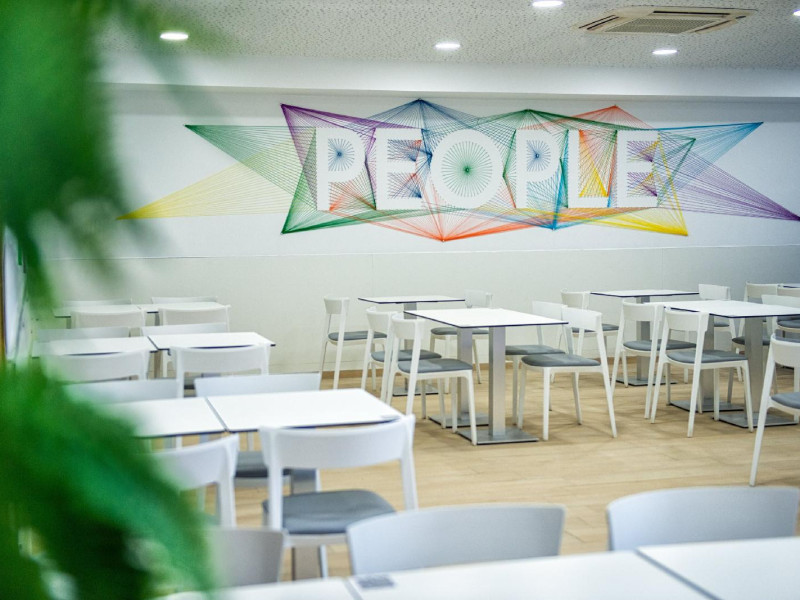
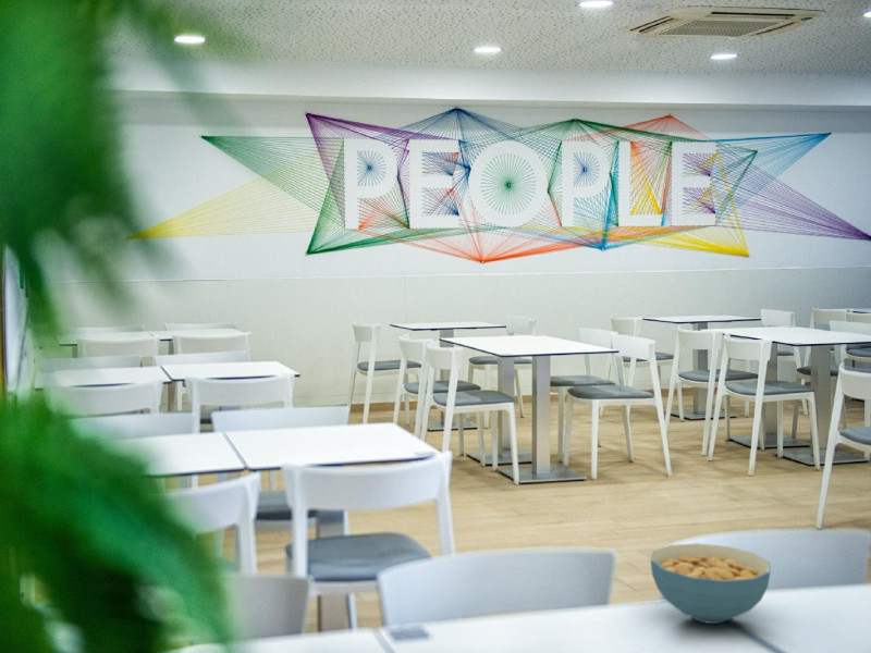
+ cereal bowl (709, 589)
